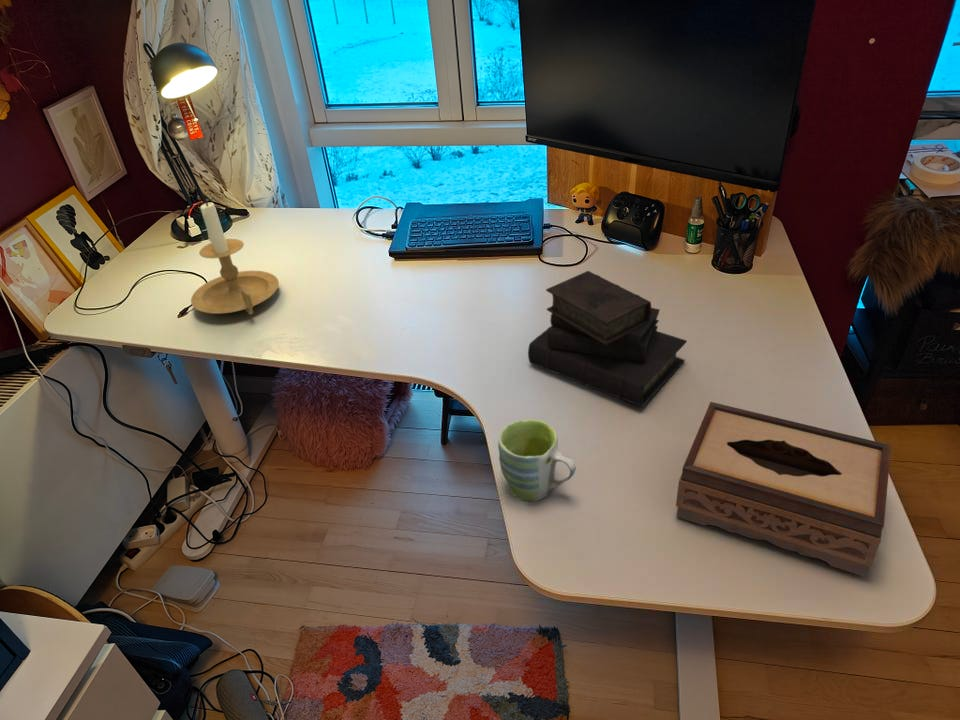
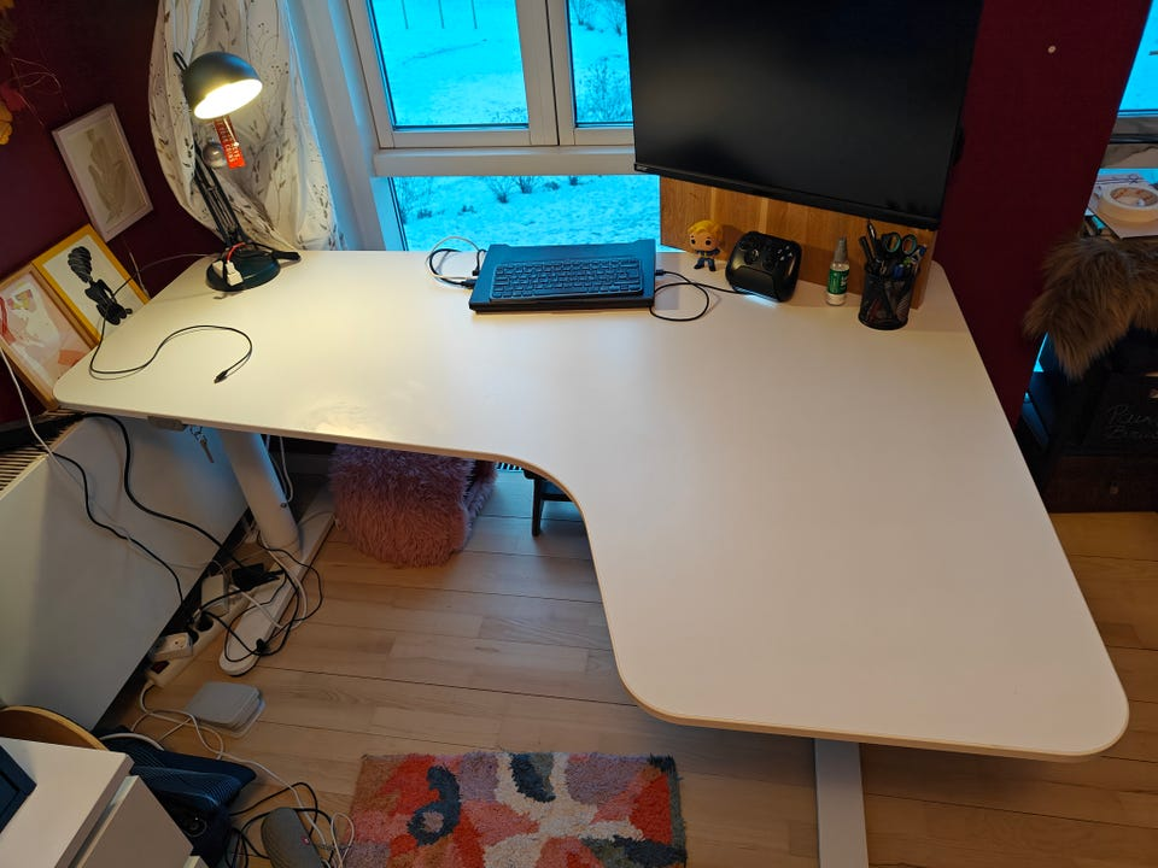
- candle holder (222, 252)
- tissue box (781, 481)
- diary (607, 328)
- mug (538, 464)
